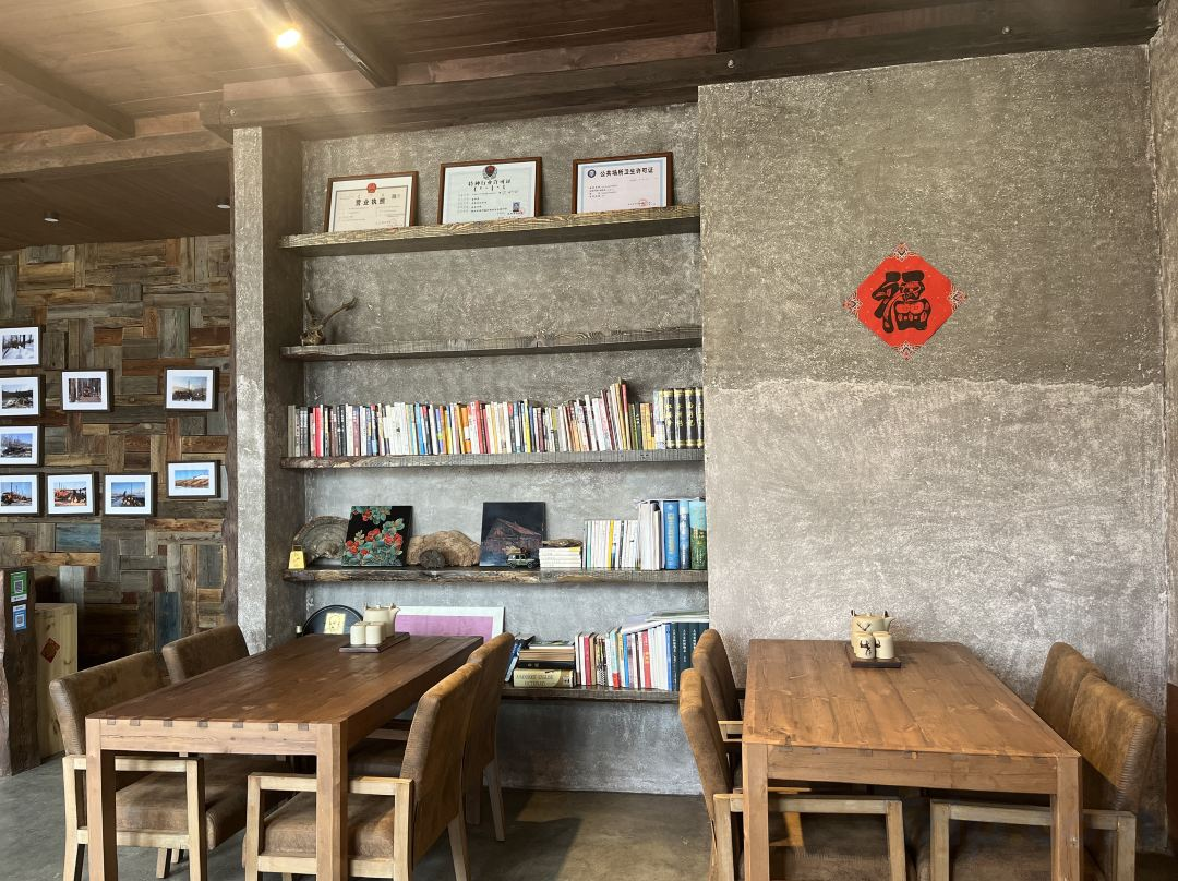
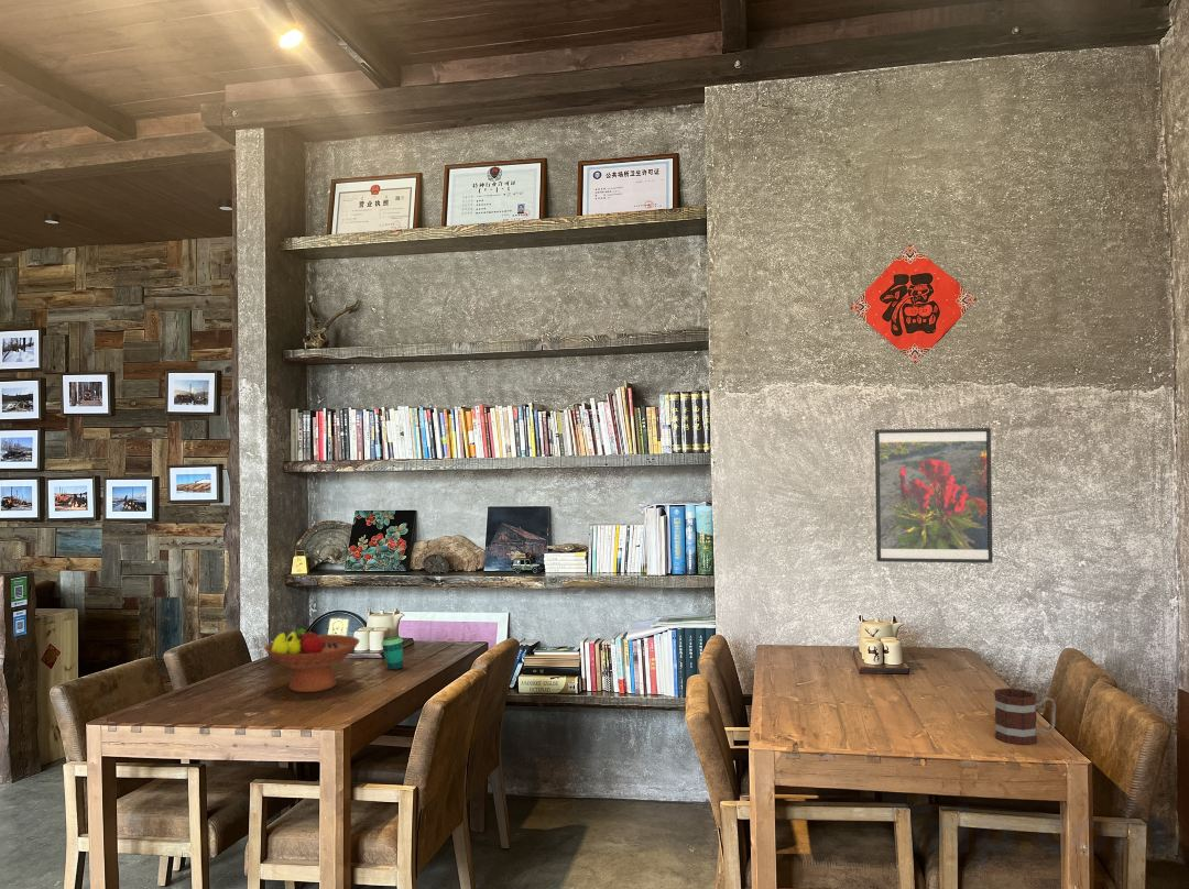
+ mug (1025, 715)
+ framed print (932, 495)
+ fruit bowl (313, 657)
+ cup (392, 652)
